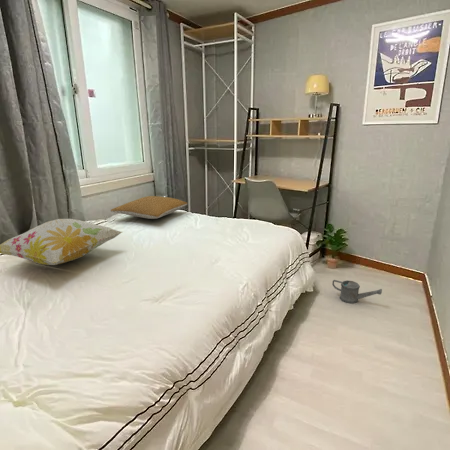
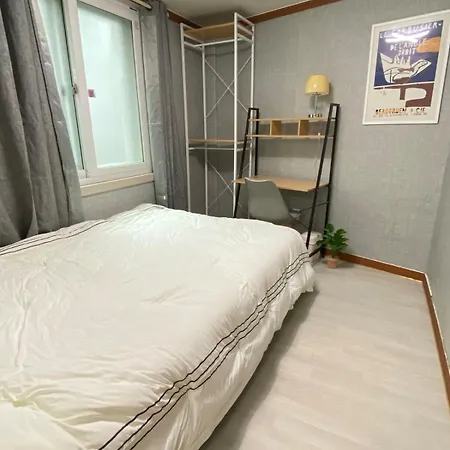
- pillow (150, 207)
- watering can (355, 291)
- decorative pillow (61, 240)
